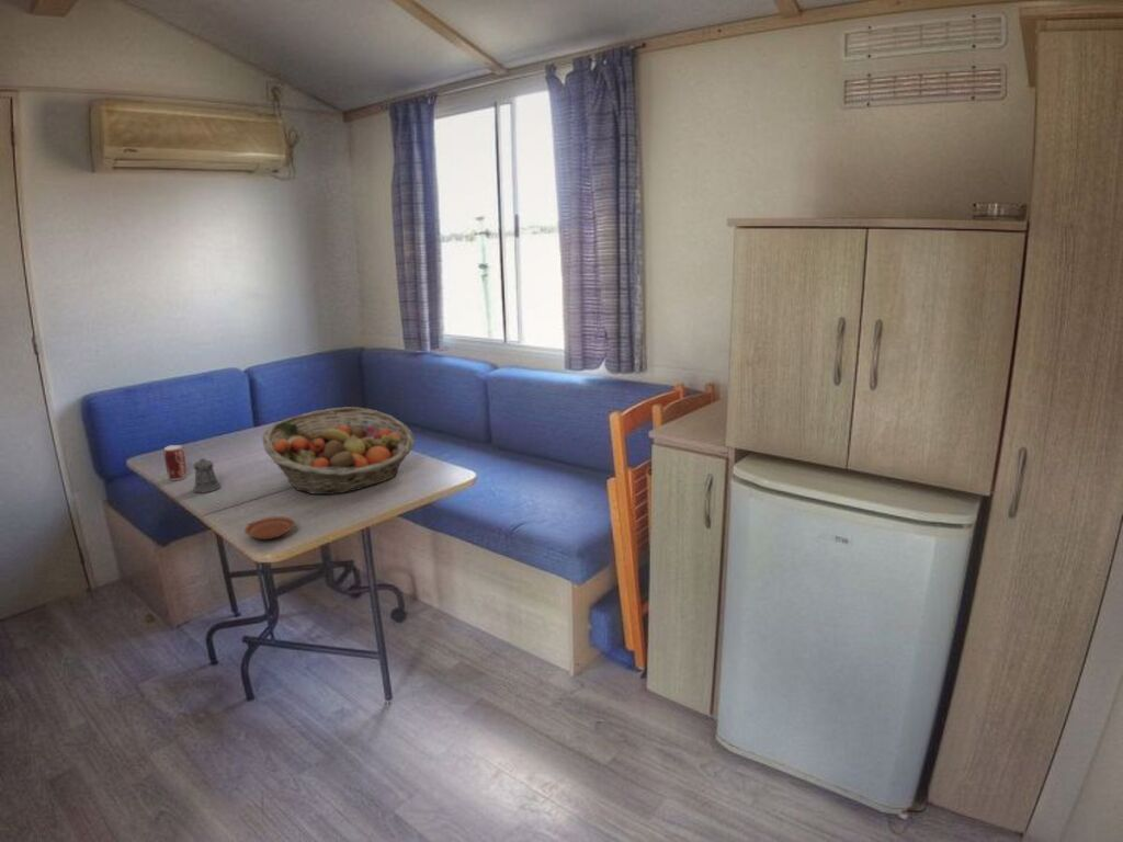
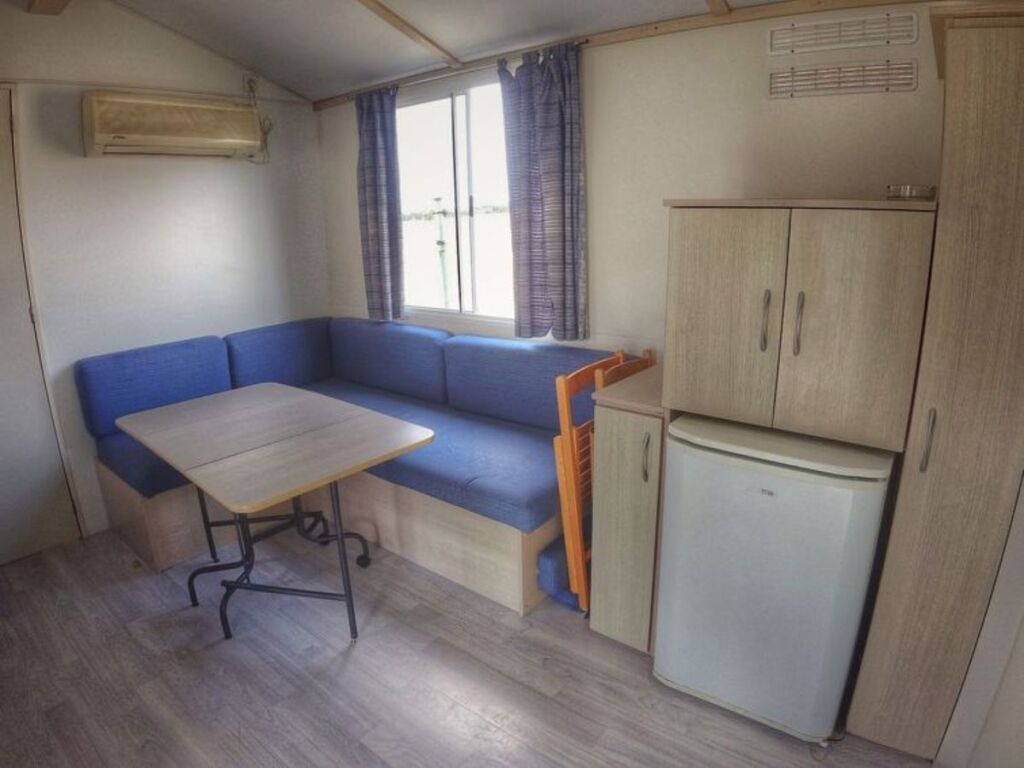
- fruit basket (341, 448)
- pepper shaker (204, 475)
- beverage can (175, 462)
- plate (270, 530)
